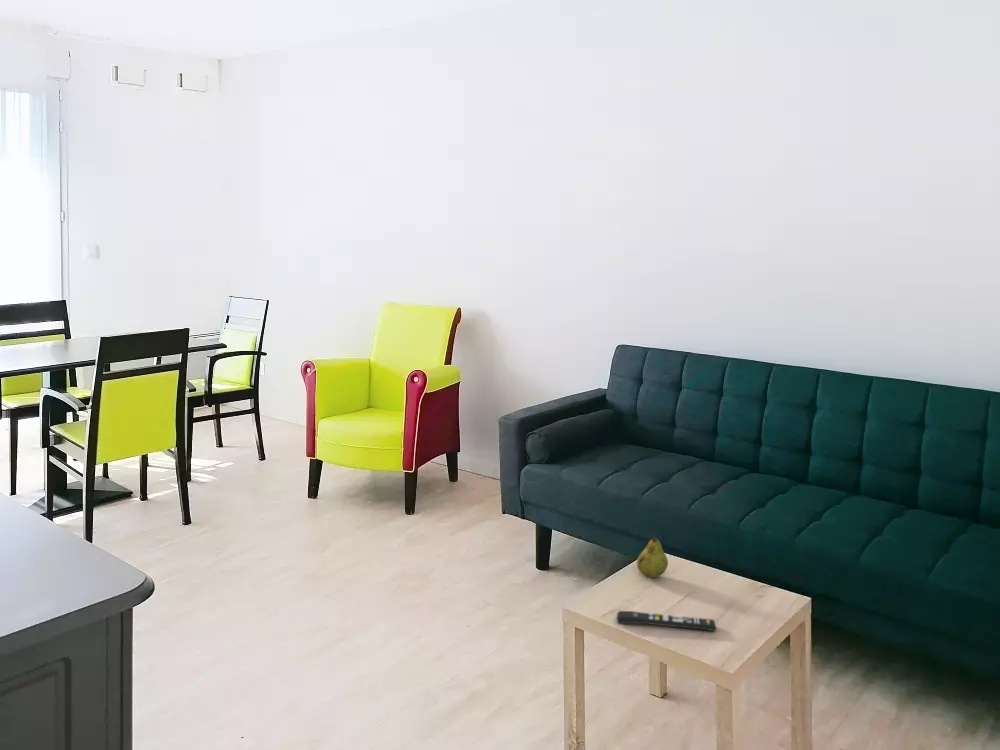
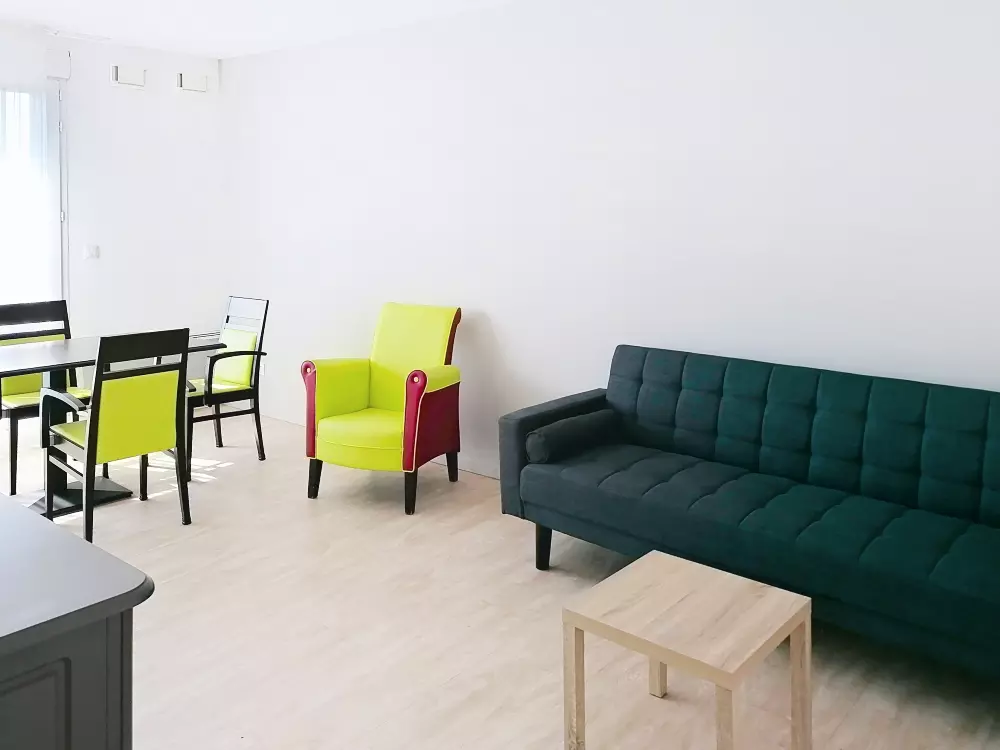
- fruit (652, 555)
- remote control (665, 620)
